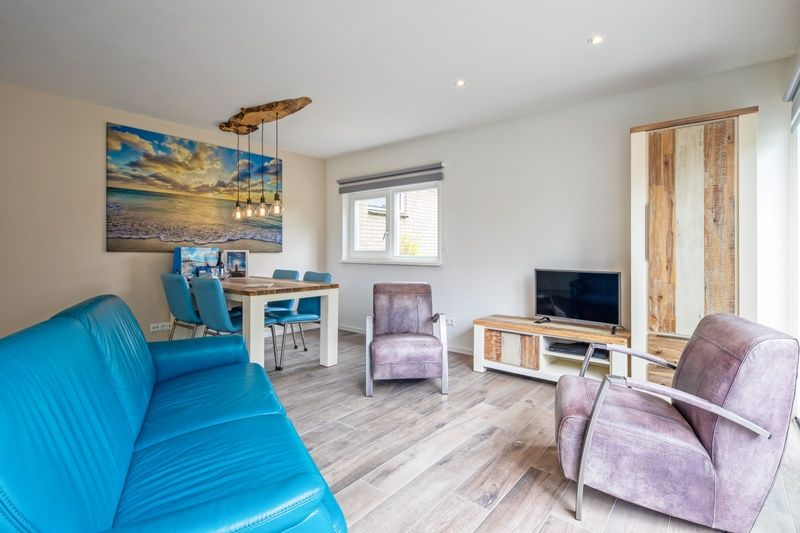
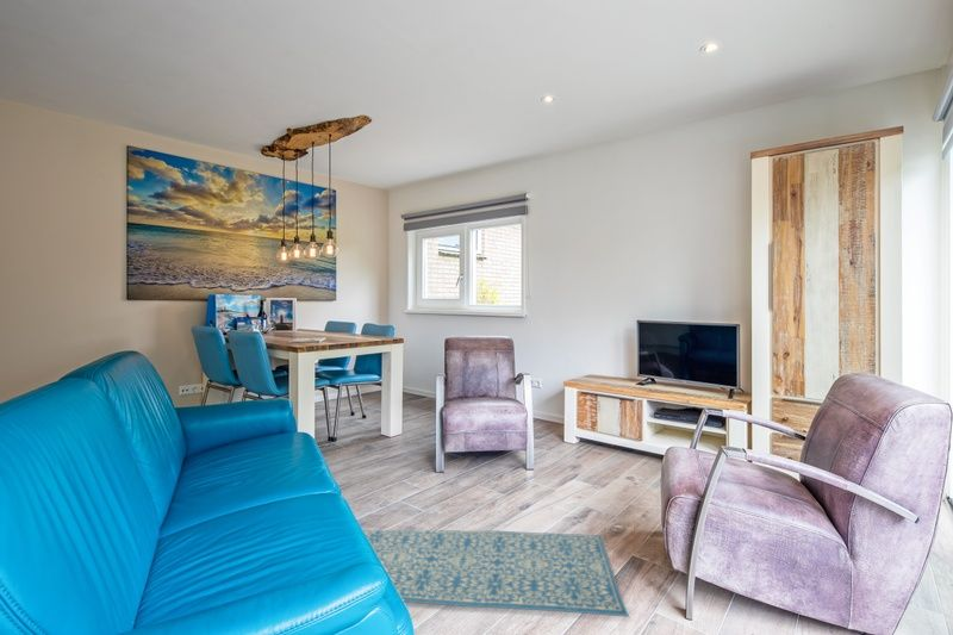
+ rug (463, 561)
